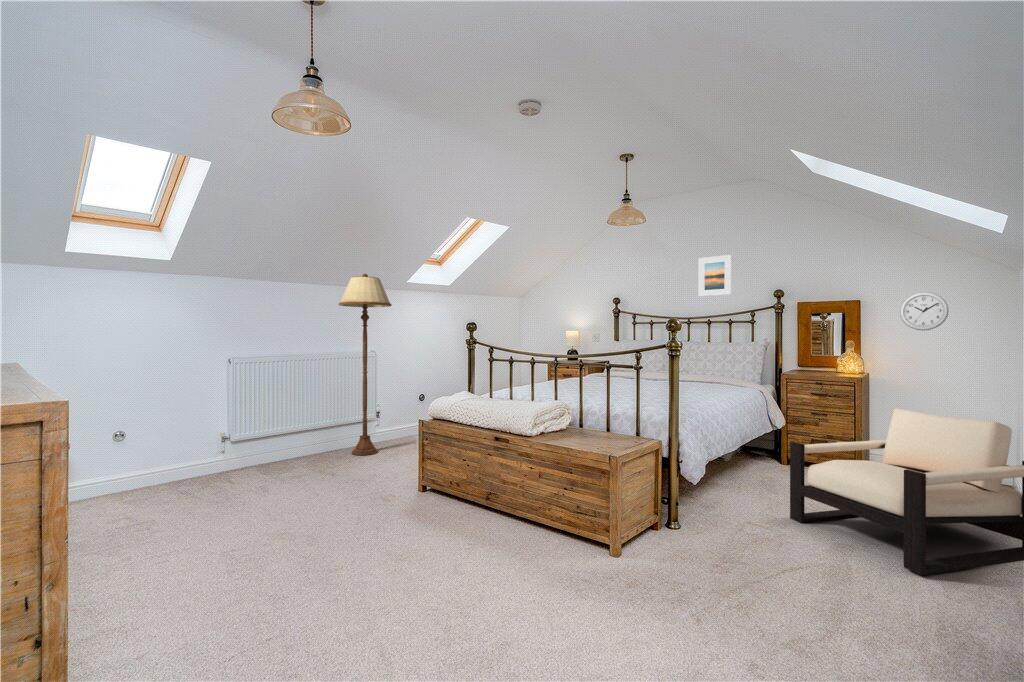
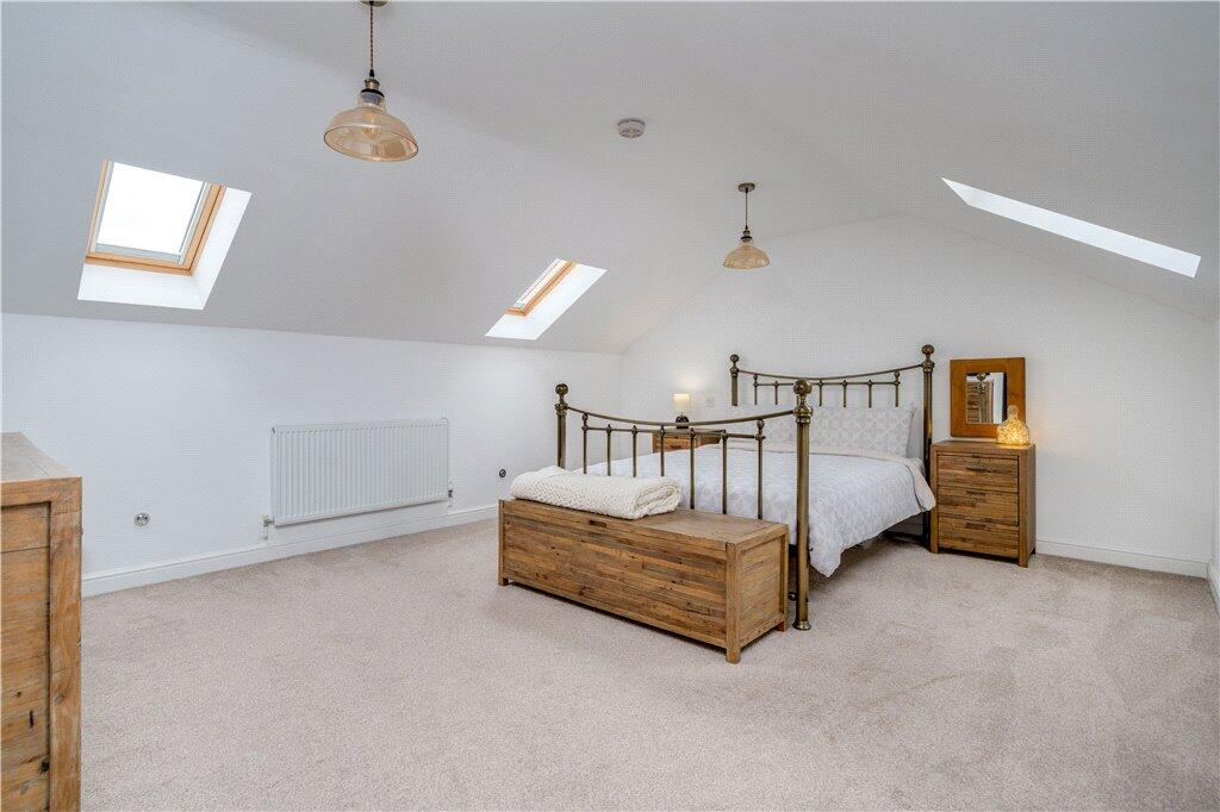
- floor lamp (365, 362)
- wall clock (923, 311)
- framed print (714, 276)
- armchair (910, 475)
